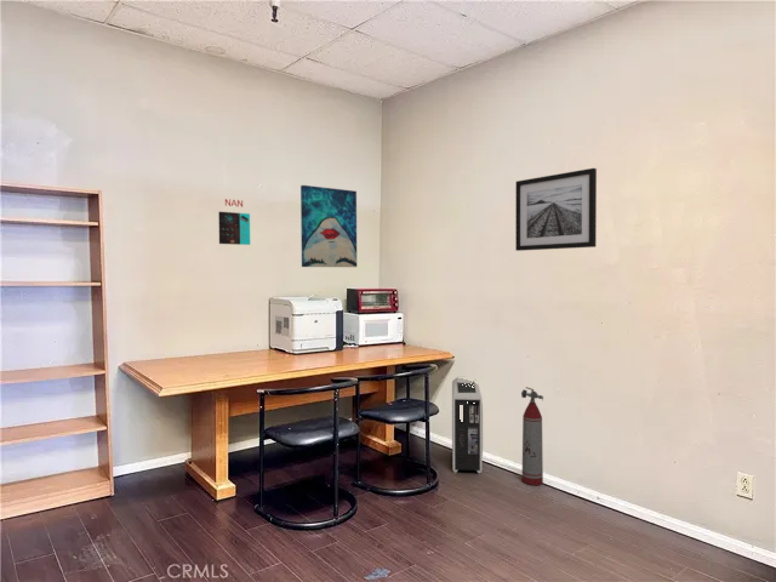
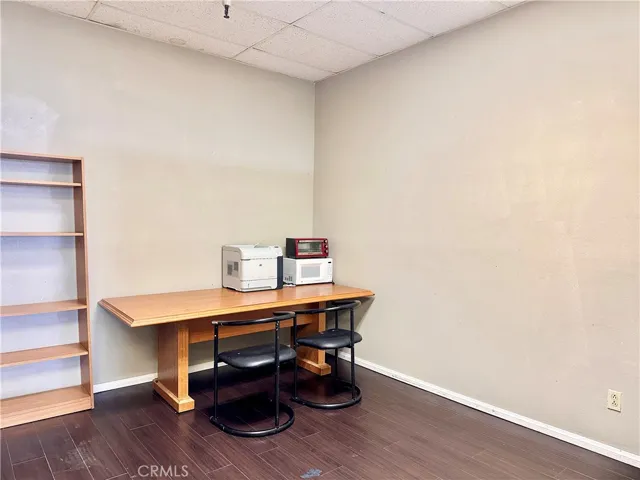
- fire extinguisher (532, 435)
- calendar (234, 222)
- air purifier (466, 422)
- wall art (553, 212)
- wall art (330, 227)
